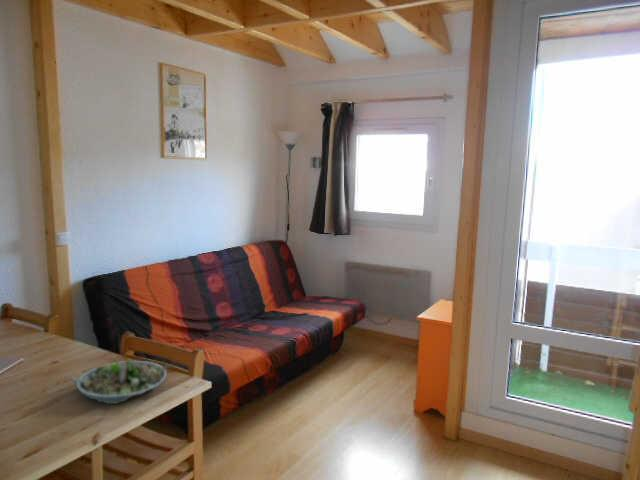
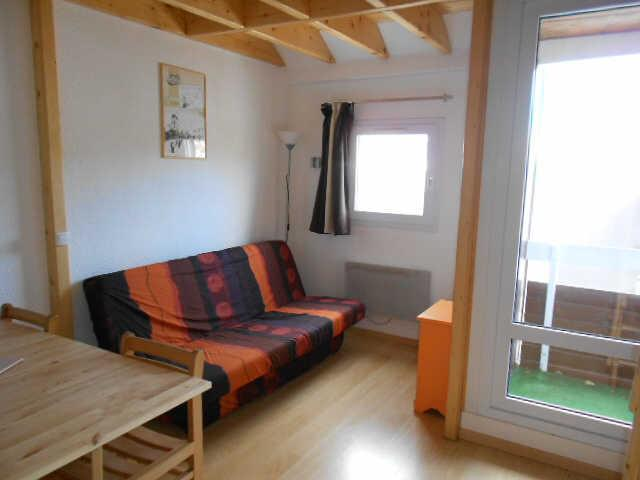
- succulent planter (122, 370)
